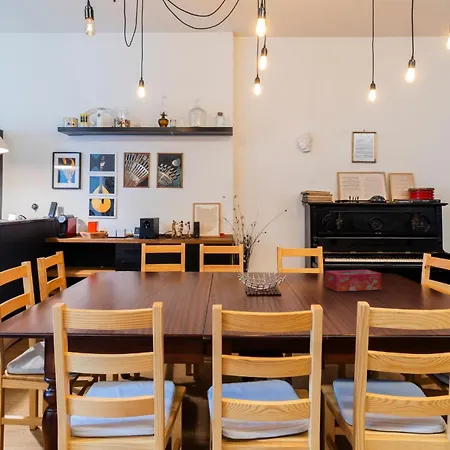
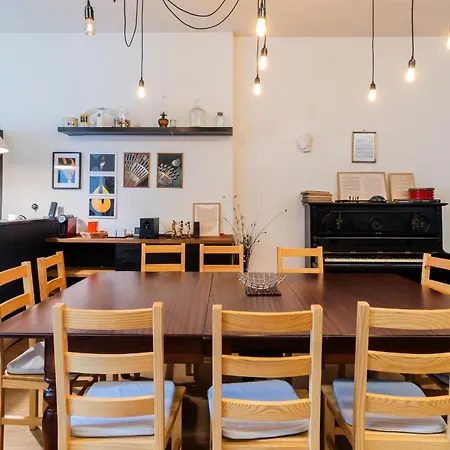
- tissue box (352, 280)
